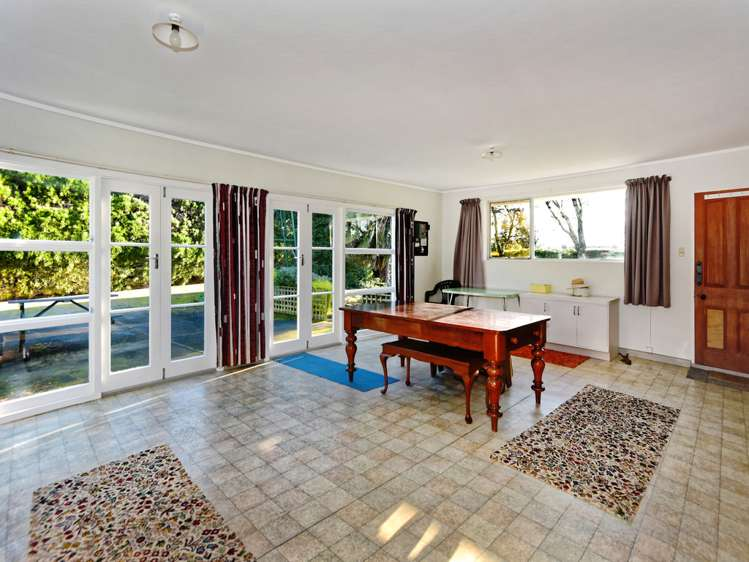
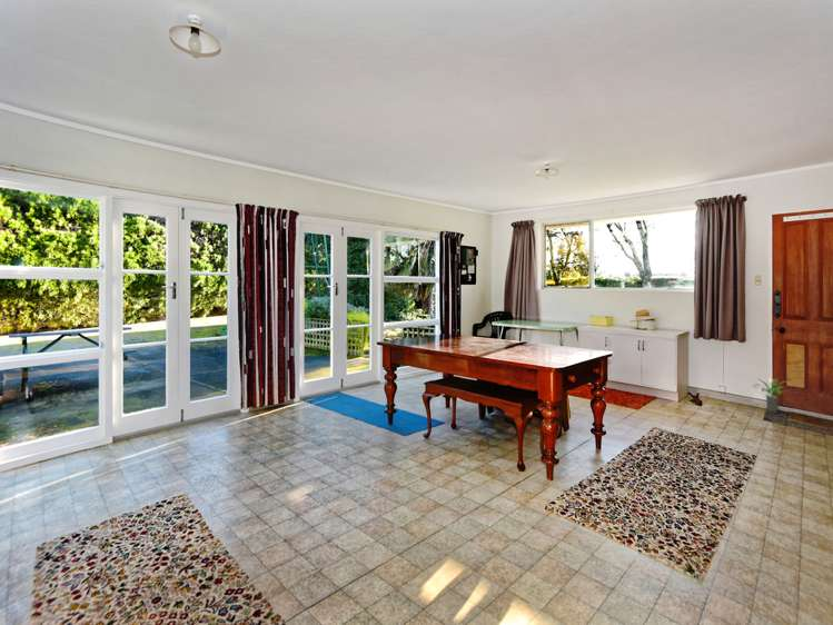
+ potted plant (772, 394)
